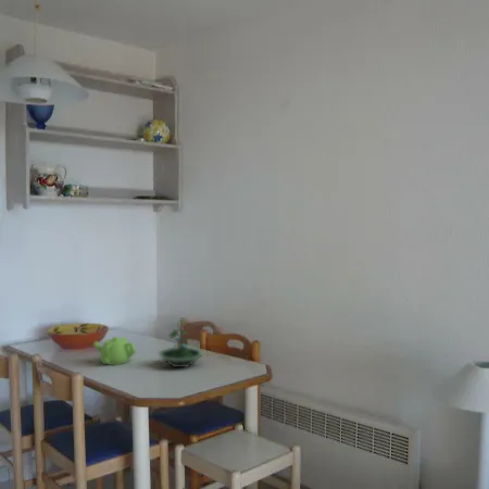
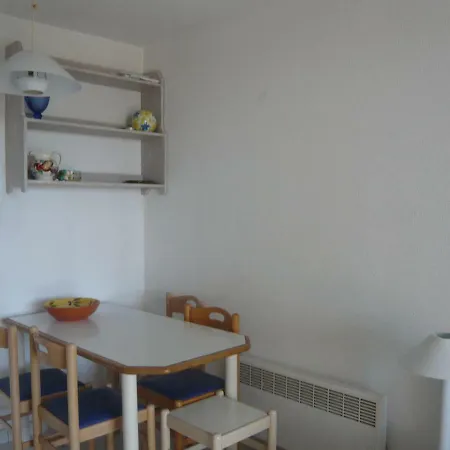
- teapot (114, 348)
- terrarium (180, 329)
